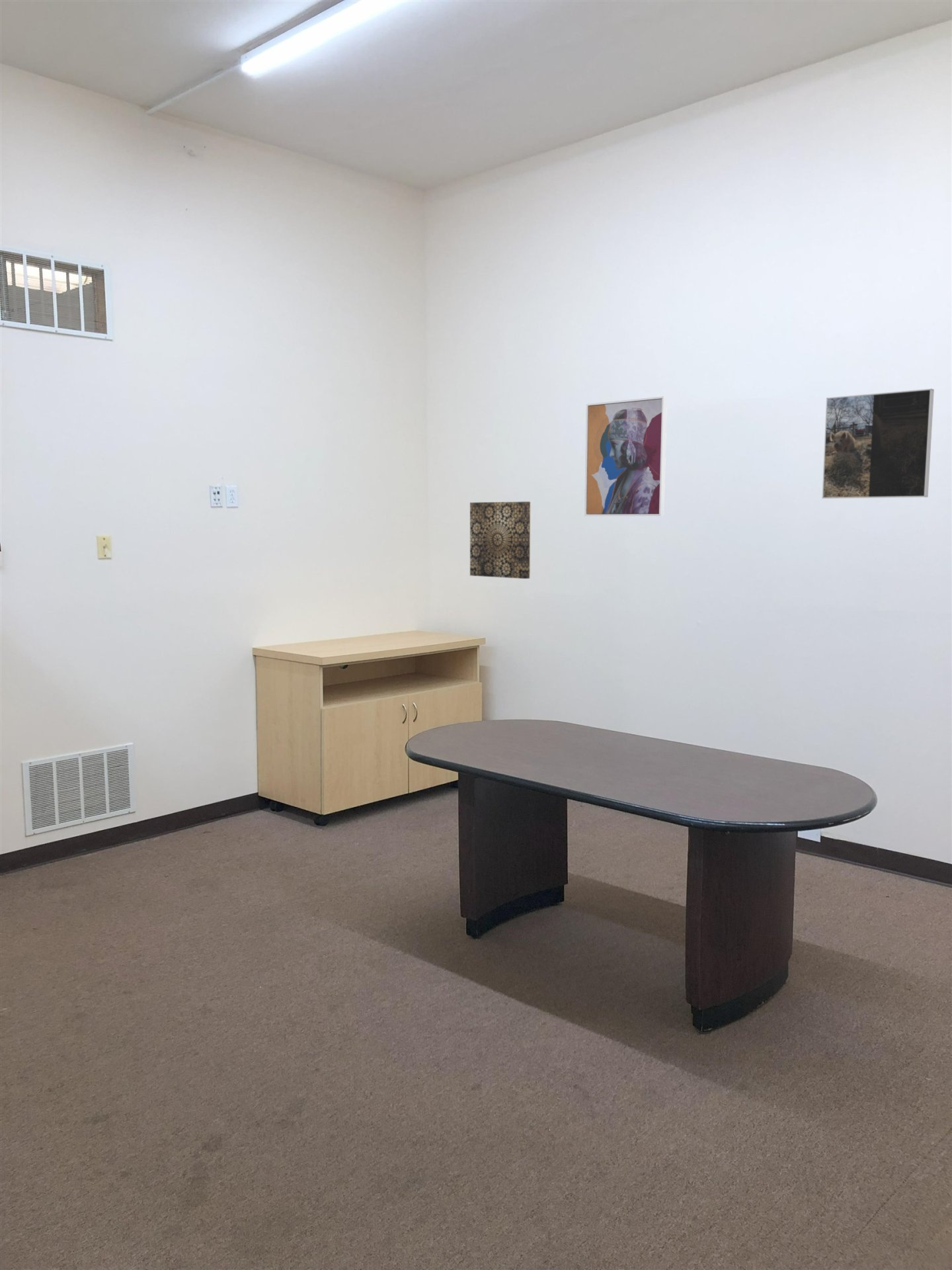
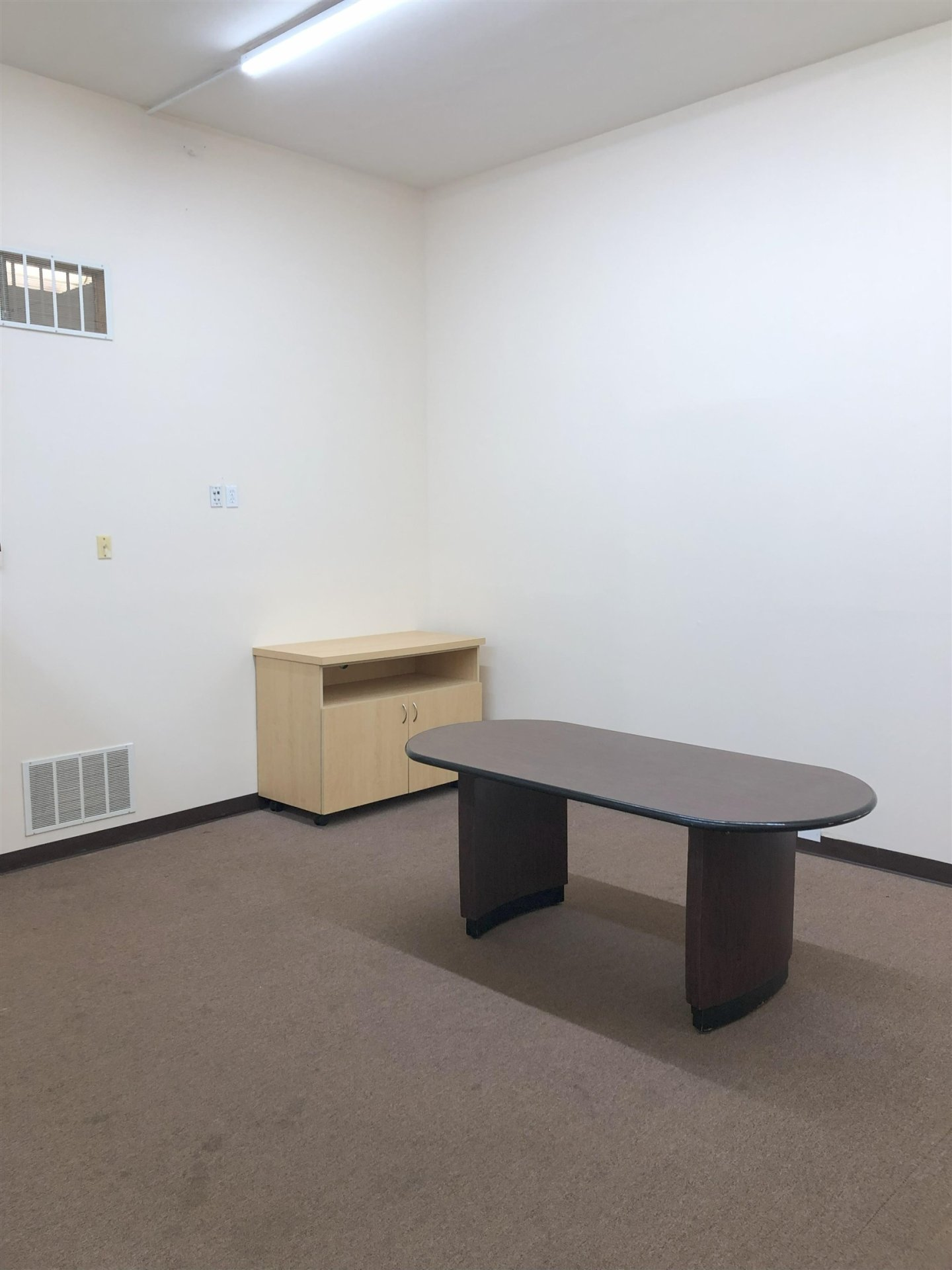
- wall art (624, 458)
- wall art (499, 540)
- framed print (875, 446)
